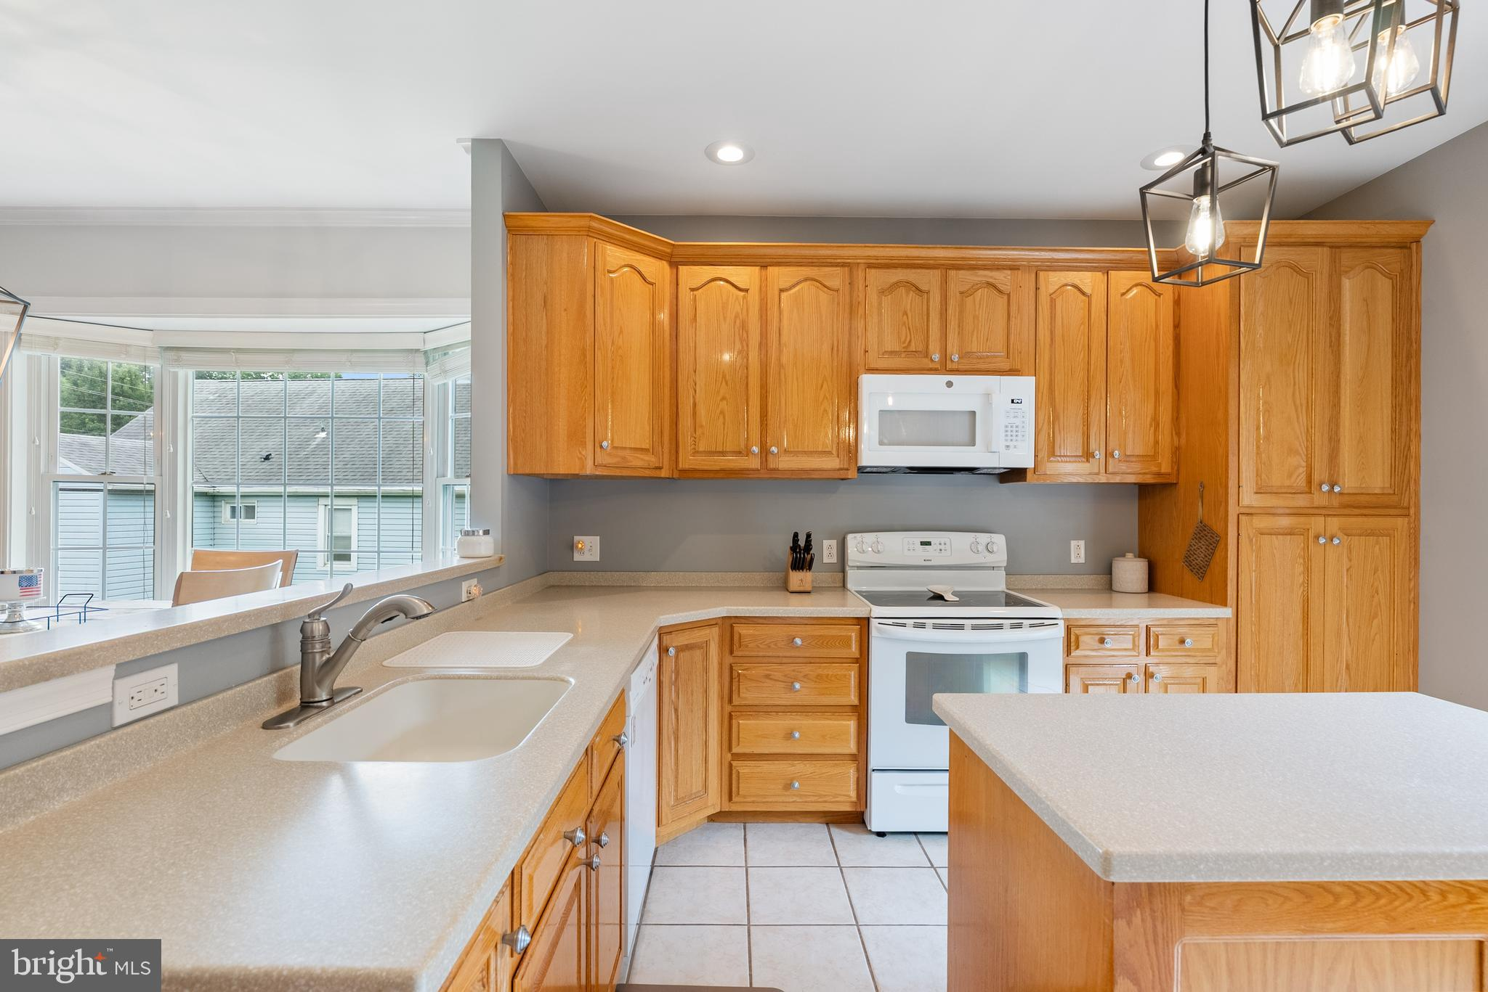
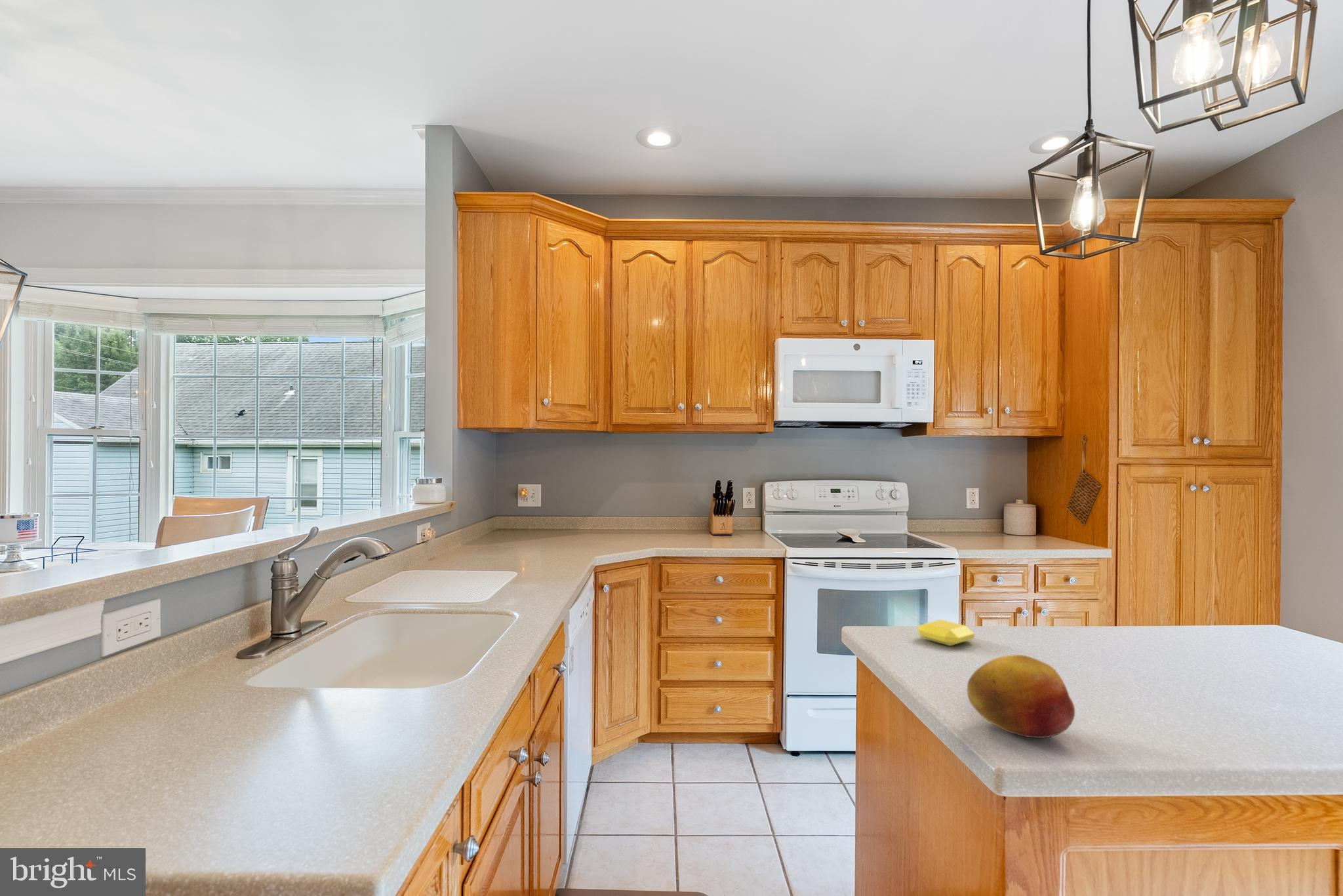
+ soap bar (945, 632)
+ fruit (1020, 692)
